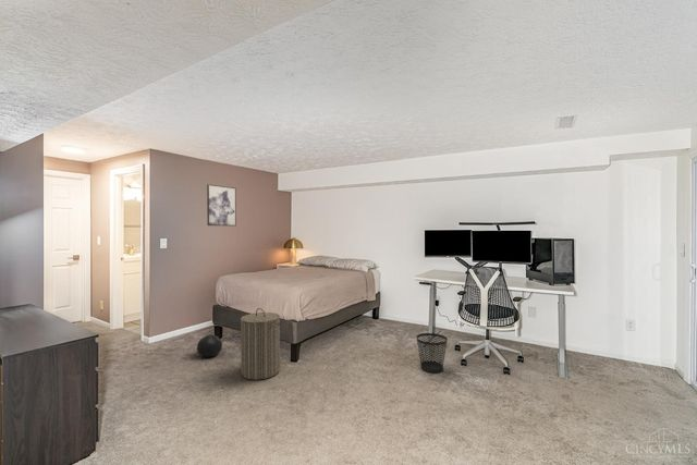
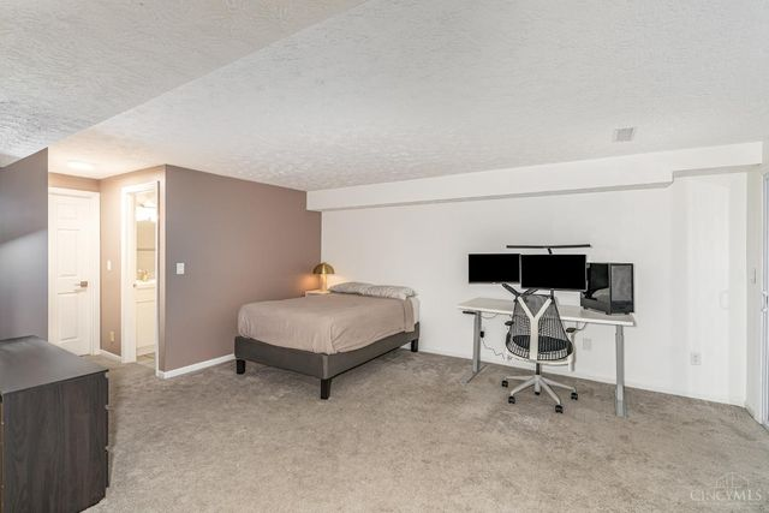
- wall art (222, 206)
- decorative ball (209, 344)
- wastebasket (431, 353)
- laundry hamper (260, 340)
